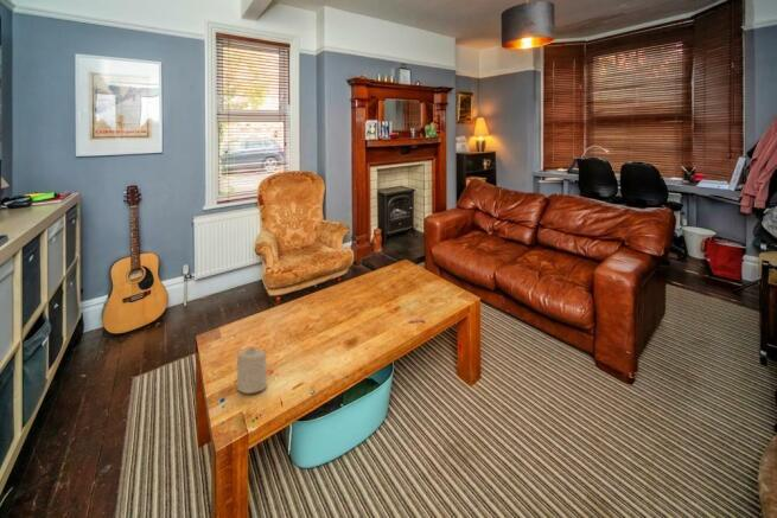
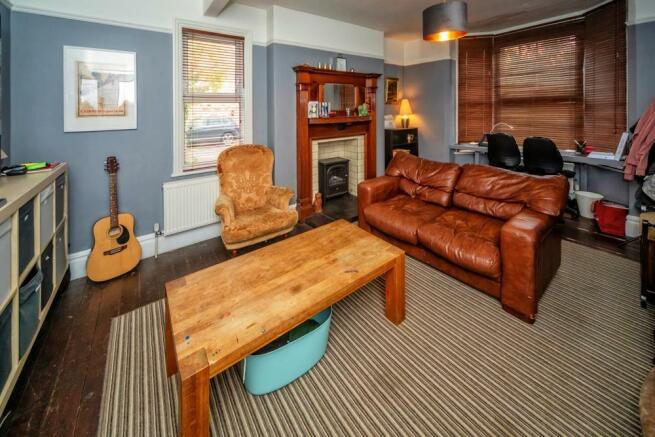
- candle (250, 366)
